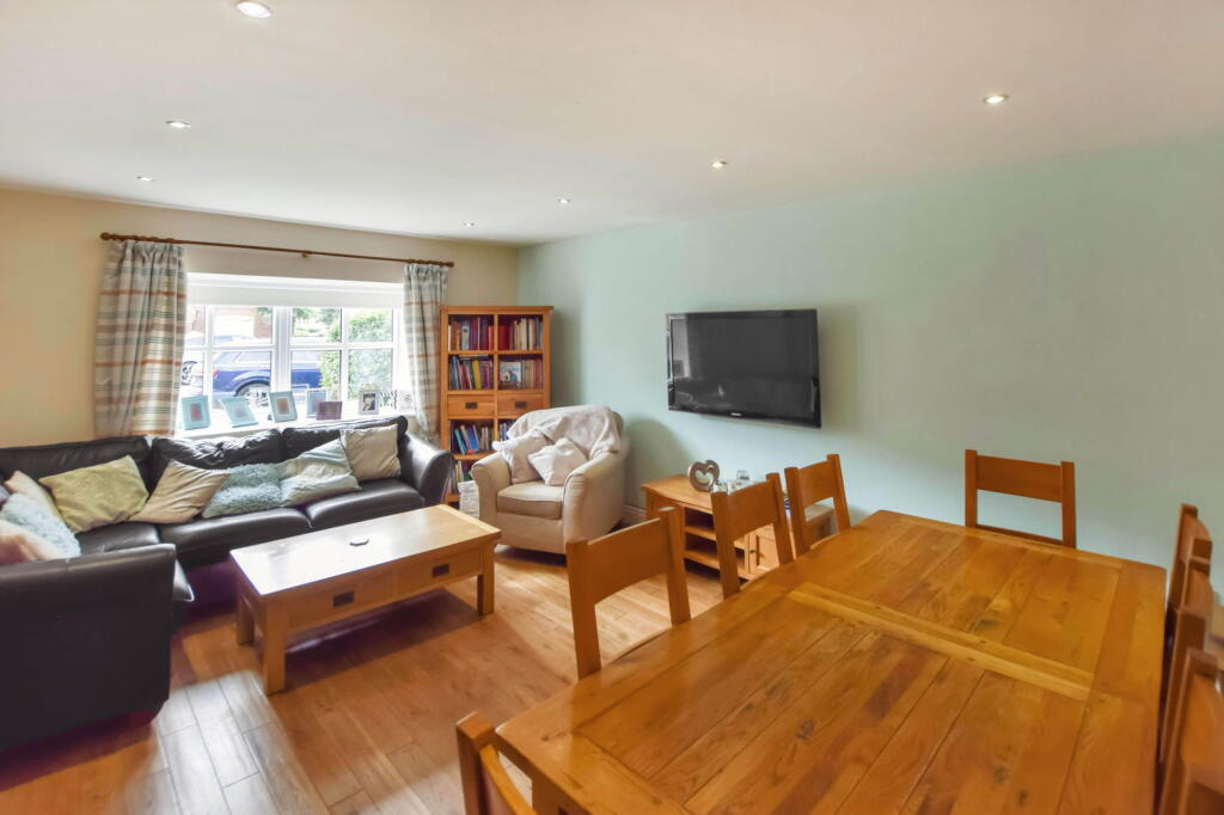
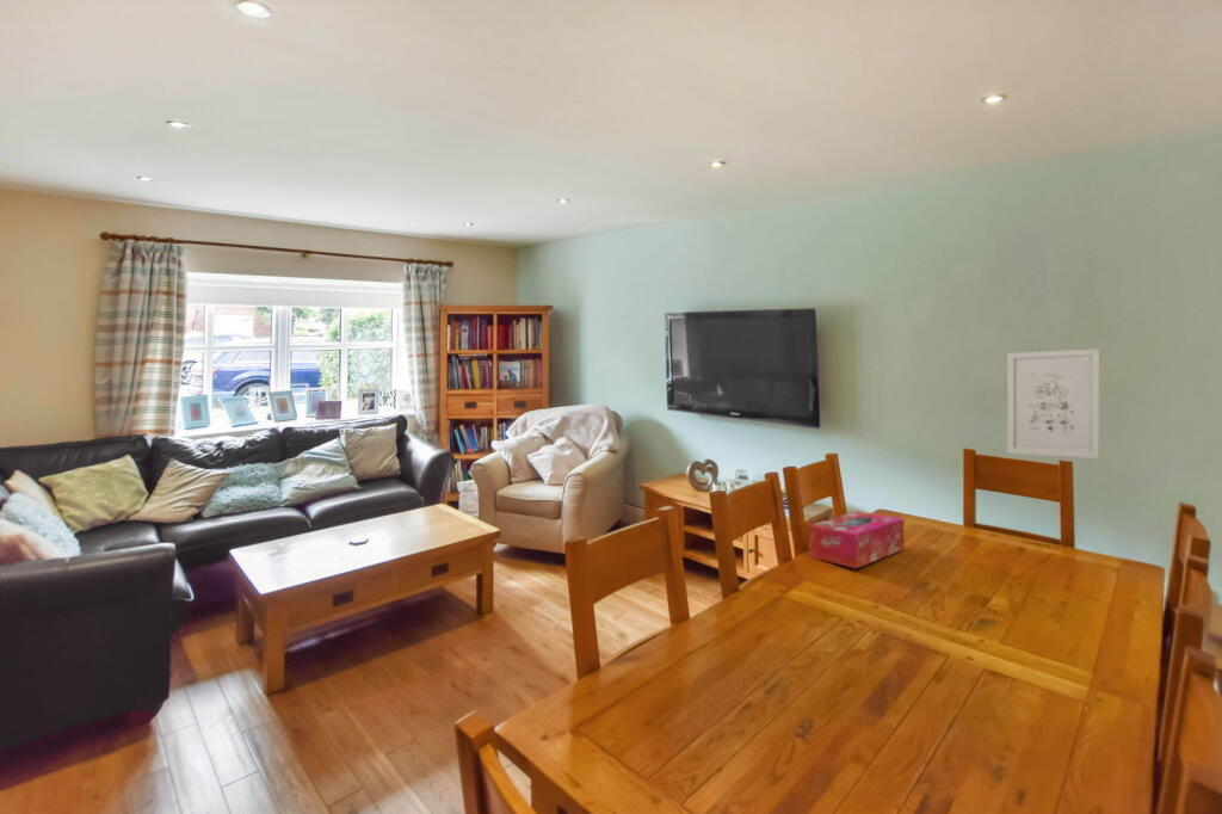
+ wall art (1051, 403)
+ tissue box (857, 537)
